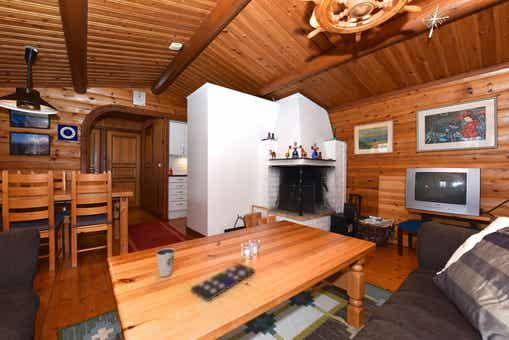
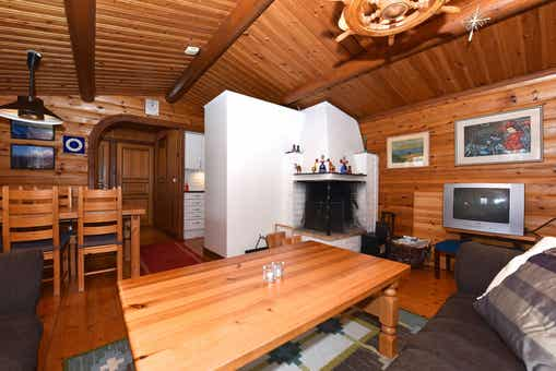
- dixie cup (165, 262)
- remote control (225, 278)
